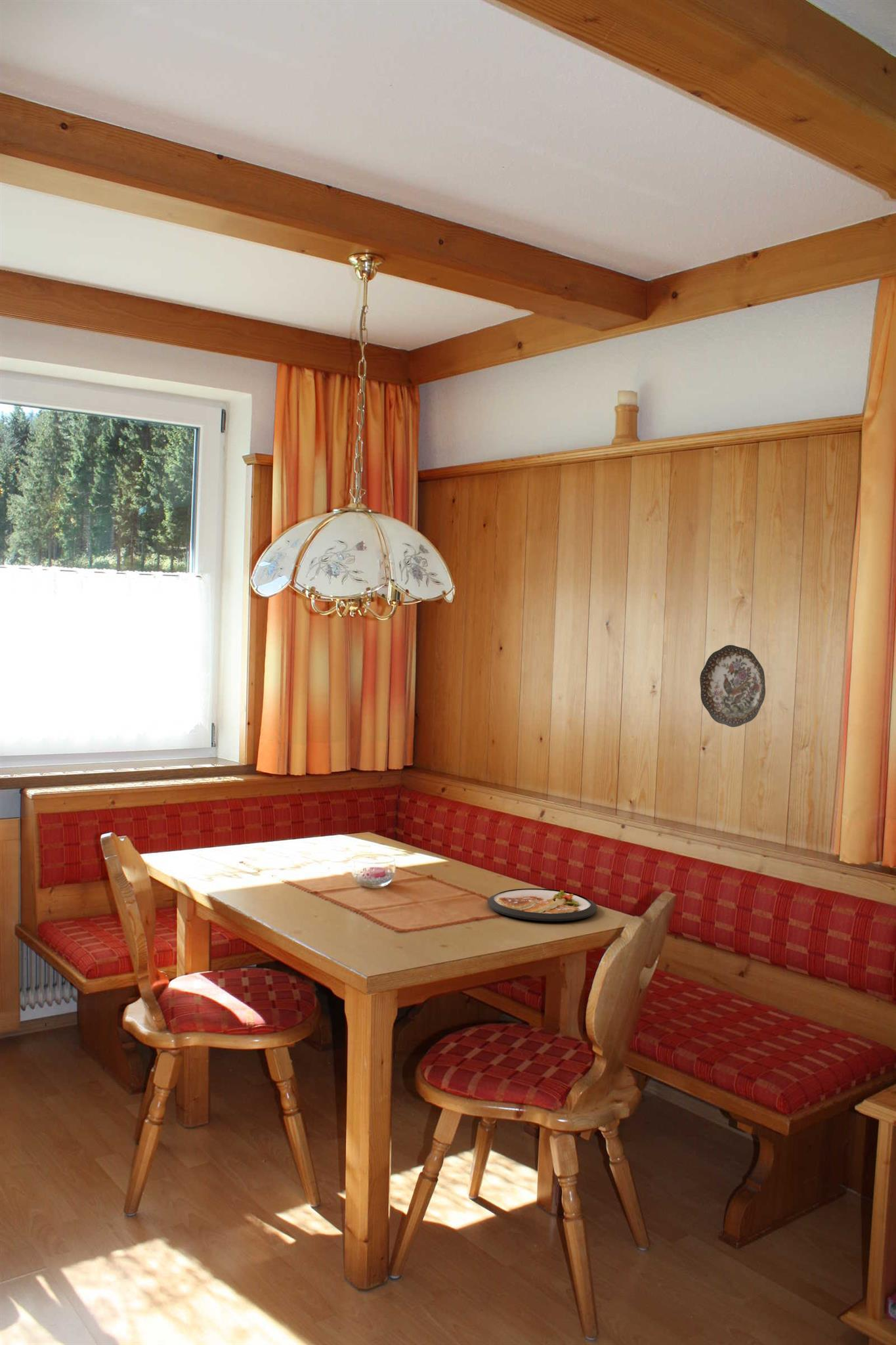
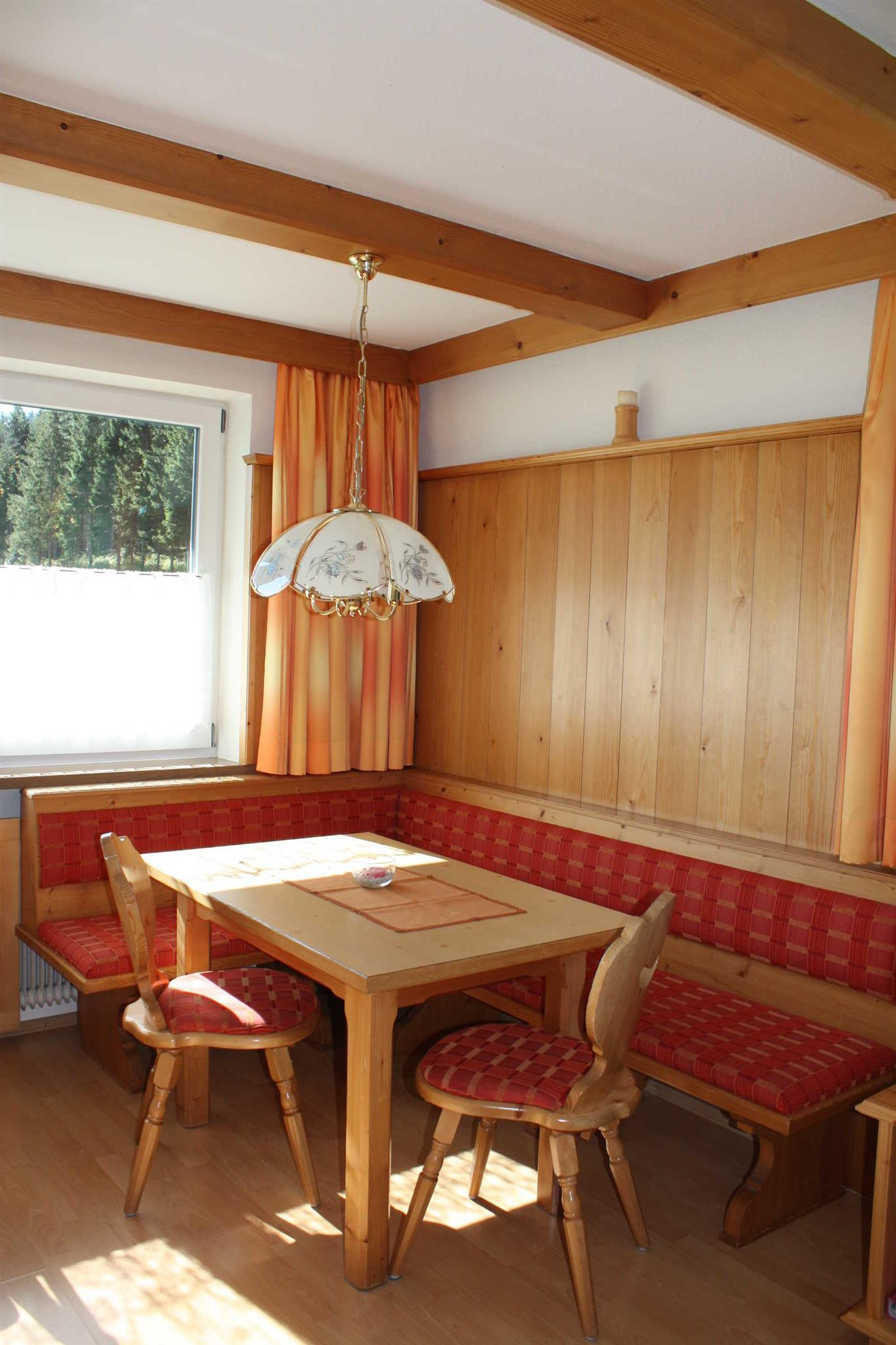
- decorative plate (734, 686)
- dish (542, 901)
